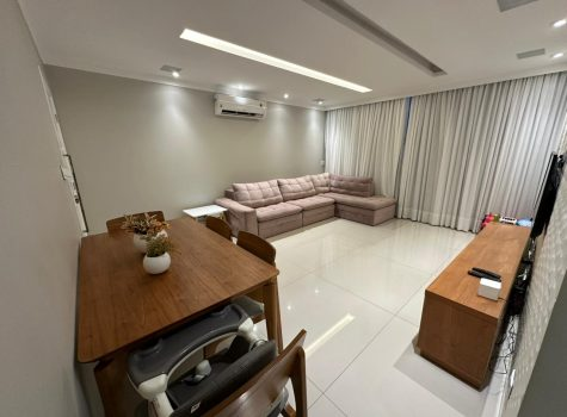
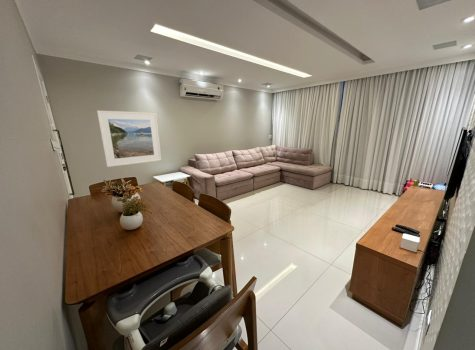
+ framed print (132, 138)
